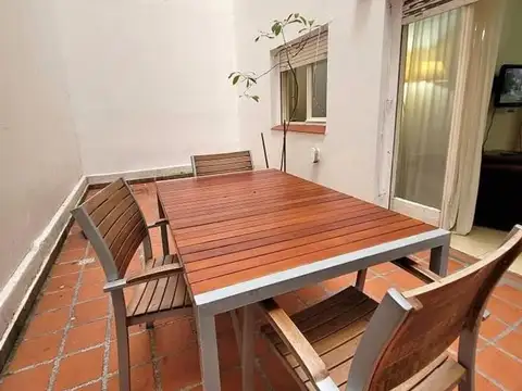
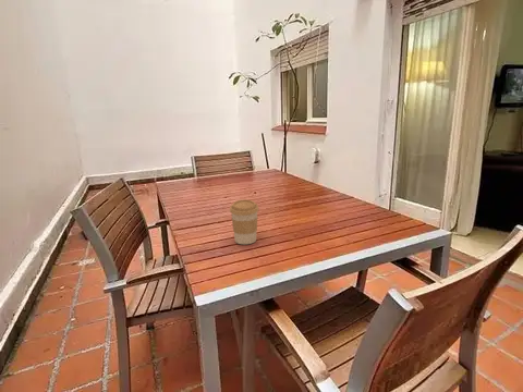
+ coffee cup (244, 221)
